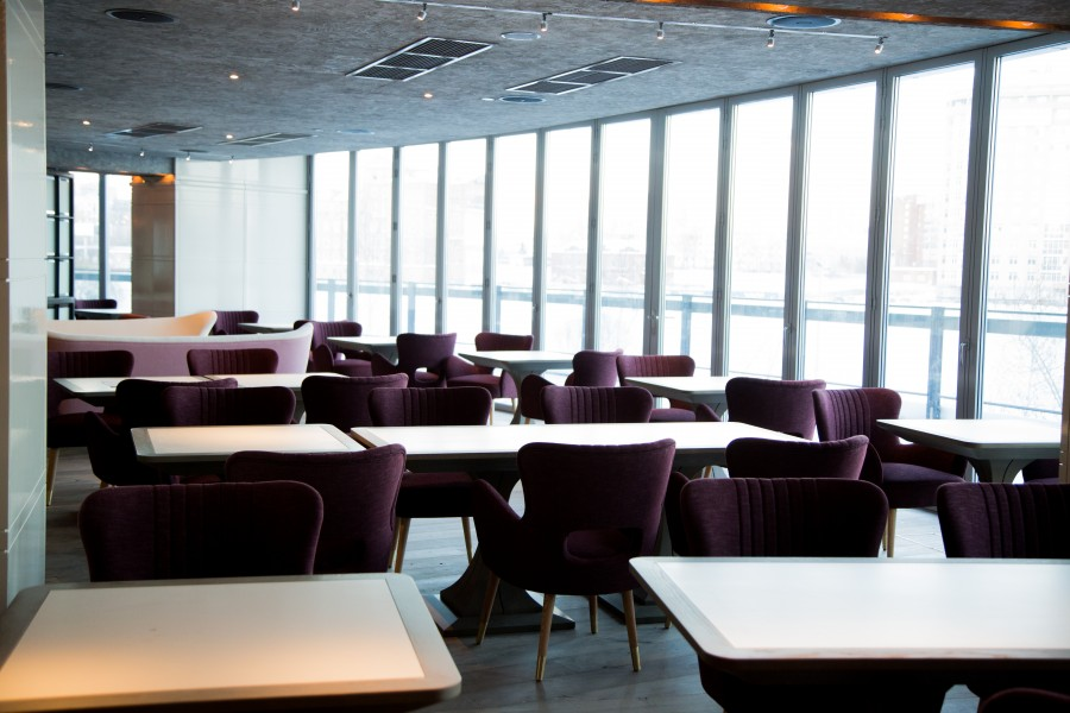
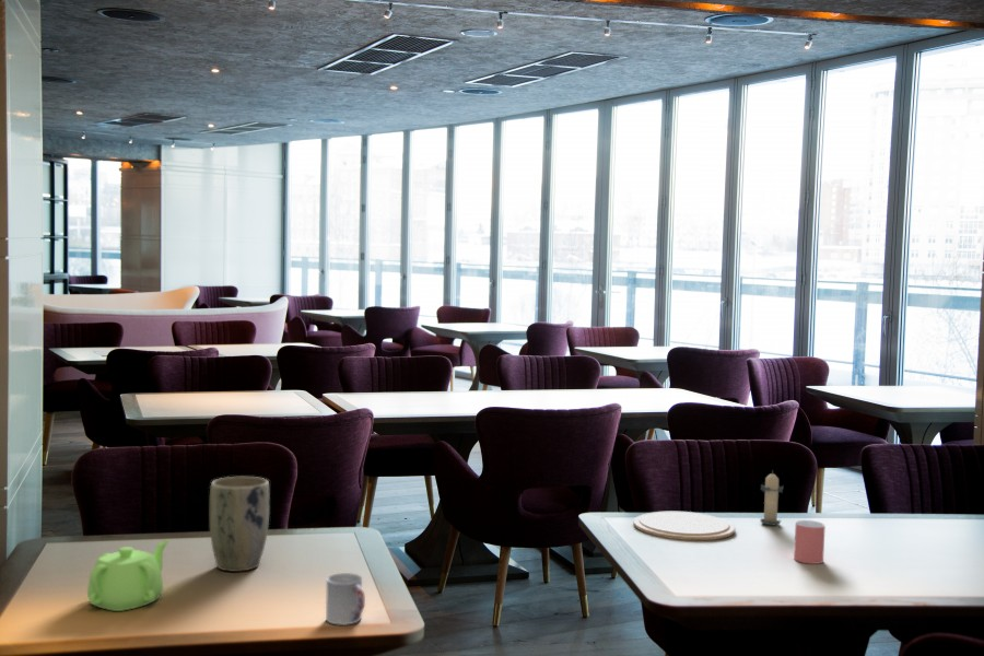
+ candle (771, 496)
+ plant pot (238, 524)
+ cup (812, 540)
+ teapot (130, 573)
+ plate (683, 524)
+ cup (348, 600)
